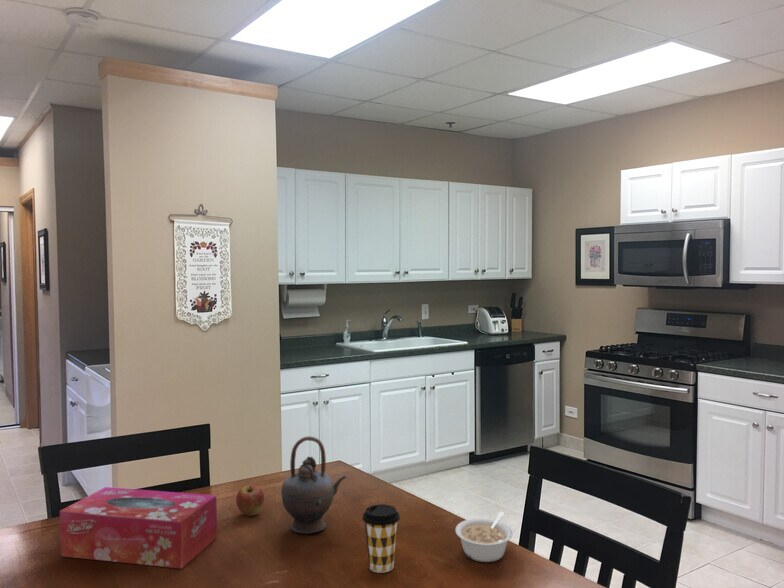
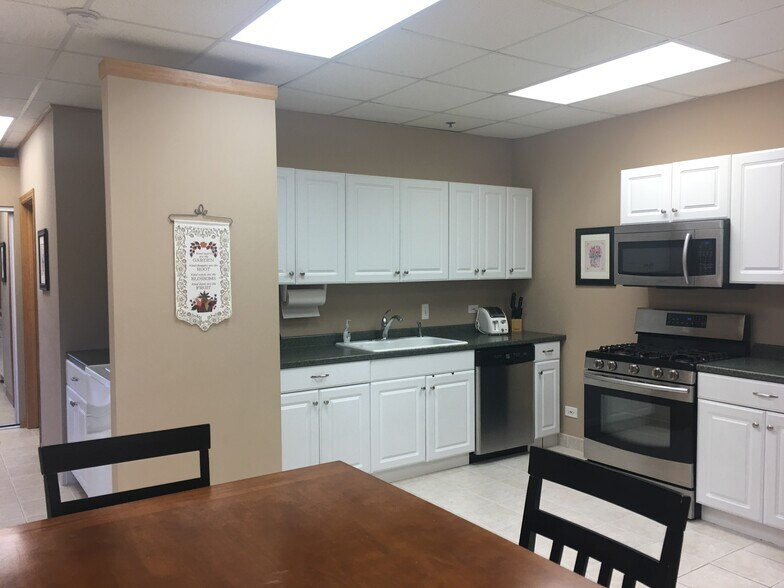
- teapot (313, 482)
- legume (483, 538)
- tissue box (140, 524)
- coffee cup (381, 538)
- fruit (250, 498)
